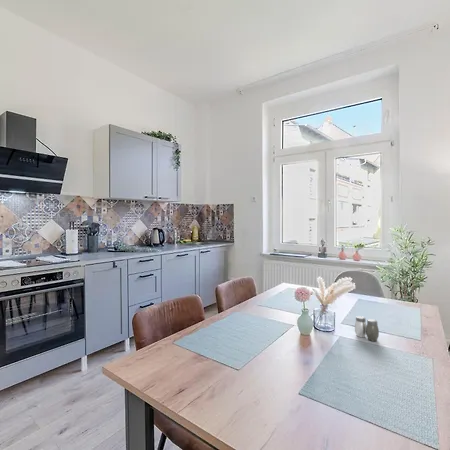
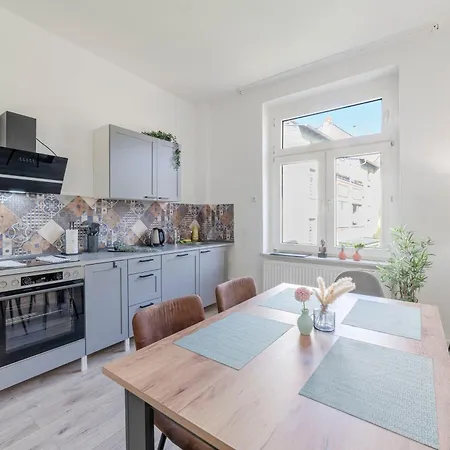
- salt and pepper shaker (366, 327)
